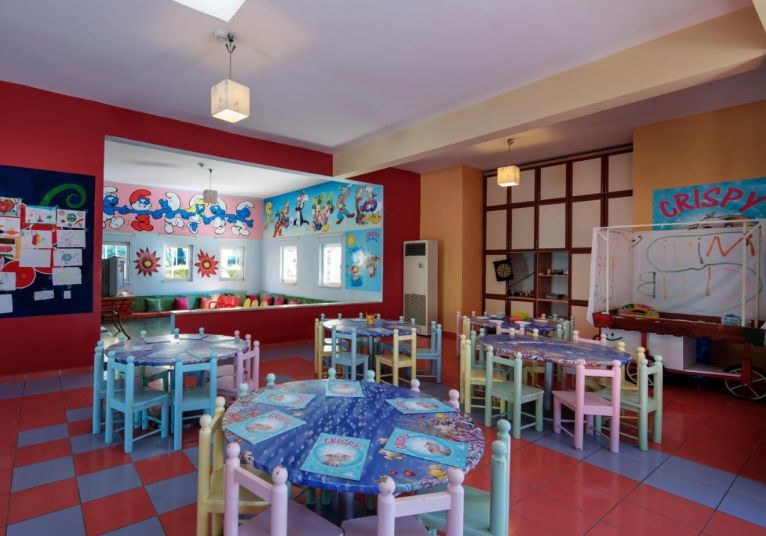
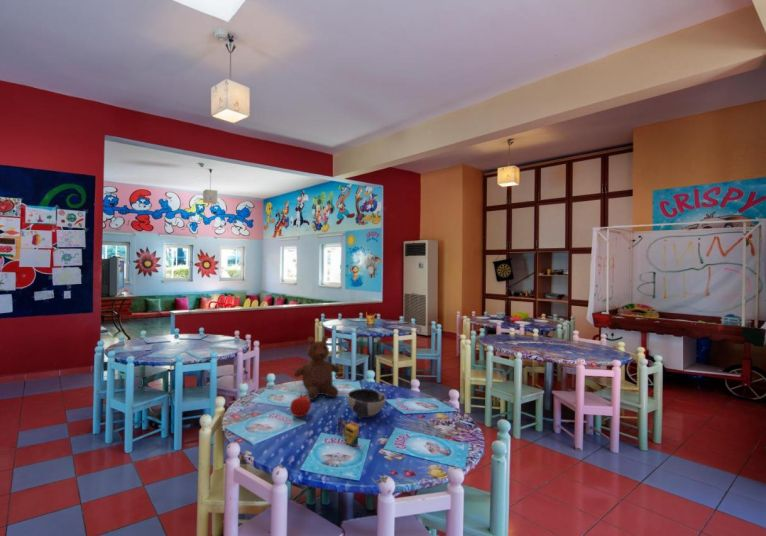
+ crayon (347, 429)
+ teddy bear (319, 366)
+ bowl (366, 404)
+ fruit (300, 404)
